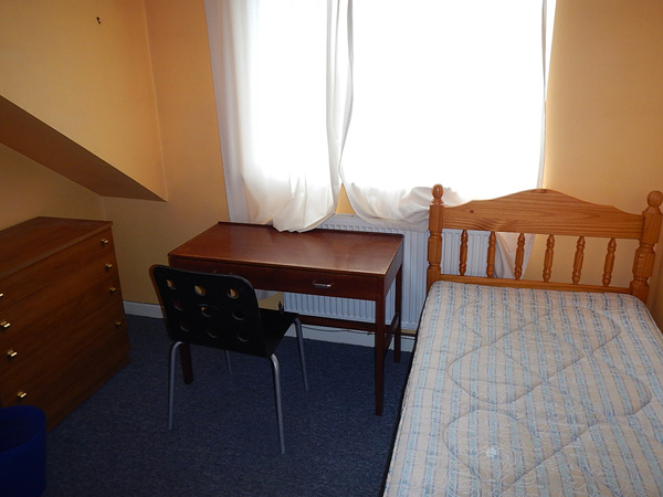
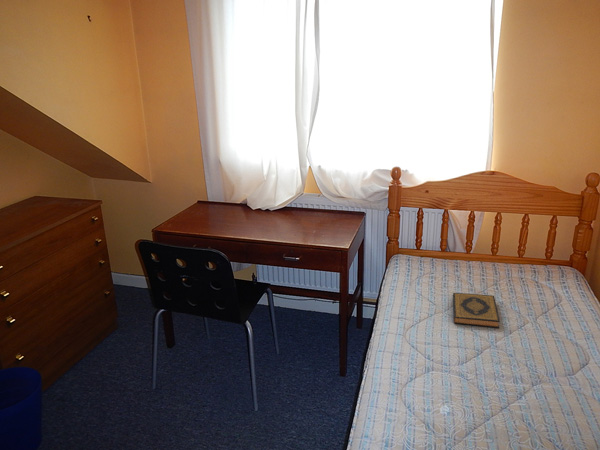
+ hardback book (474, 309)
